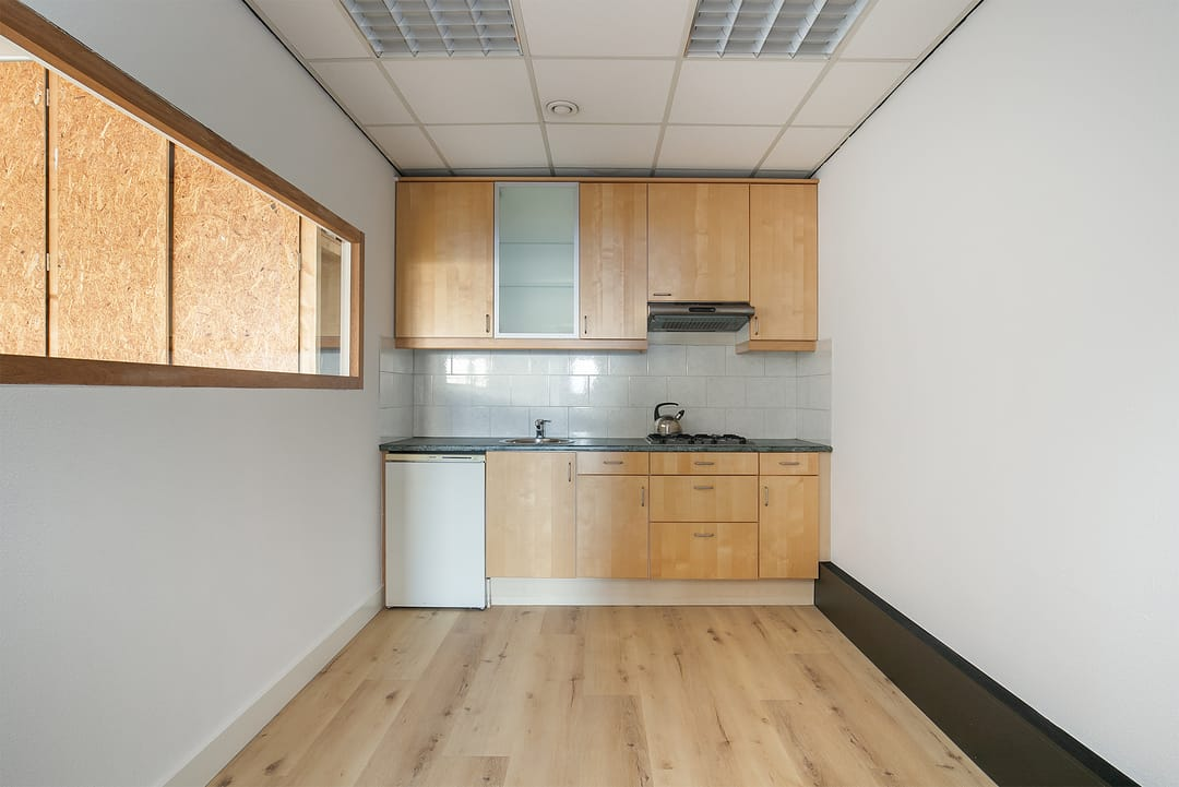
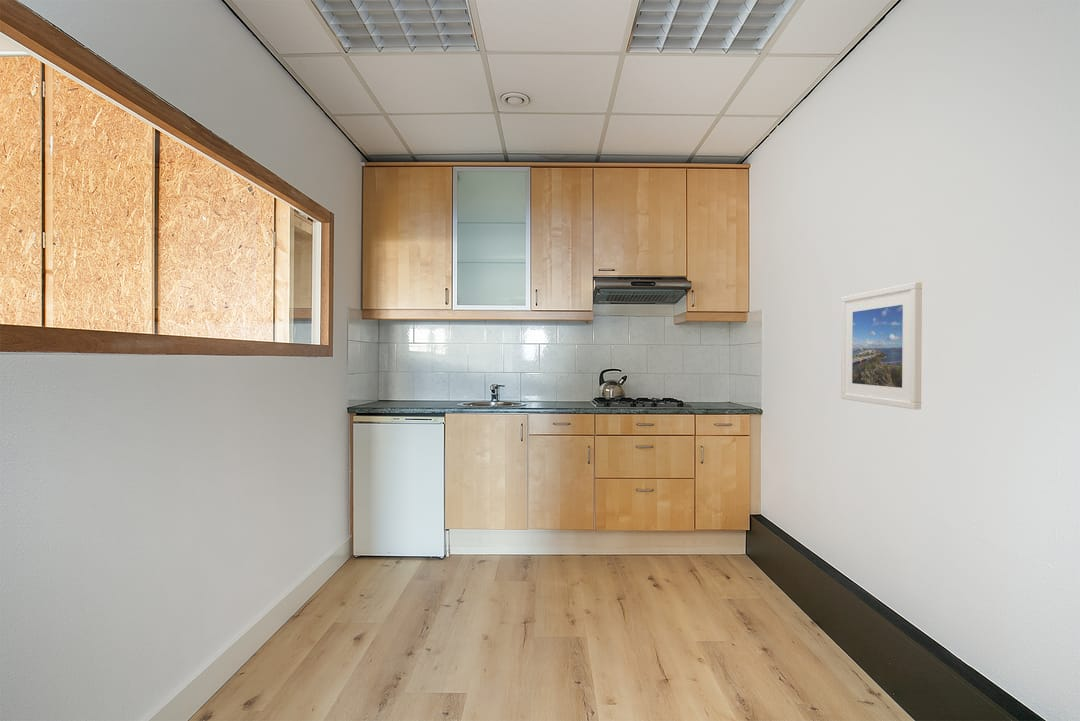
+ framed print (876, 347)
